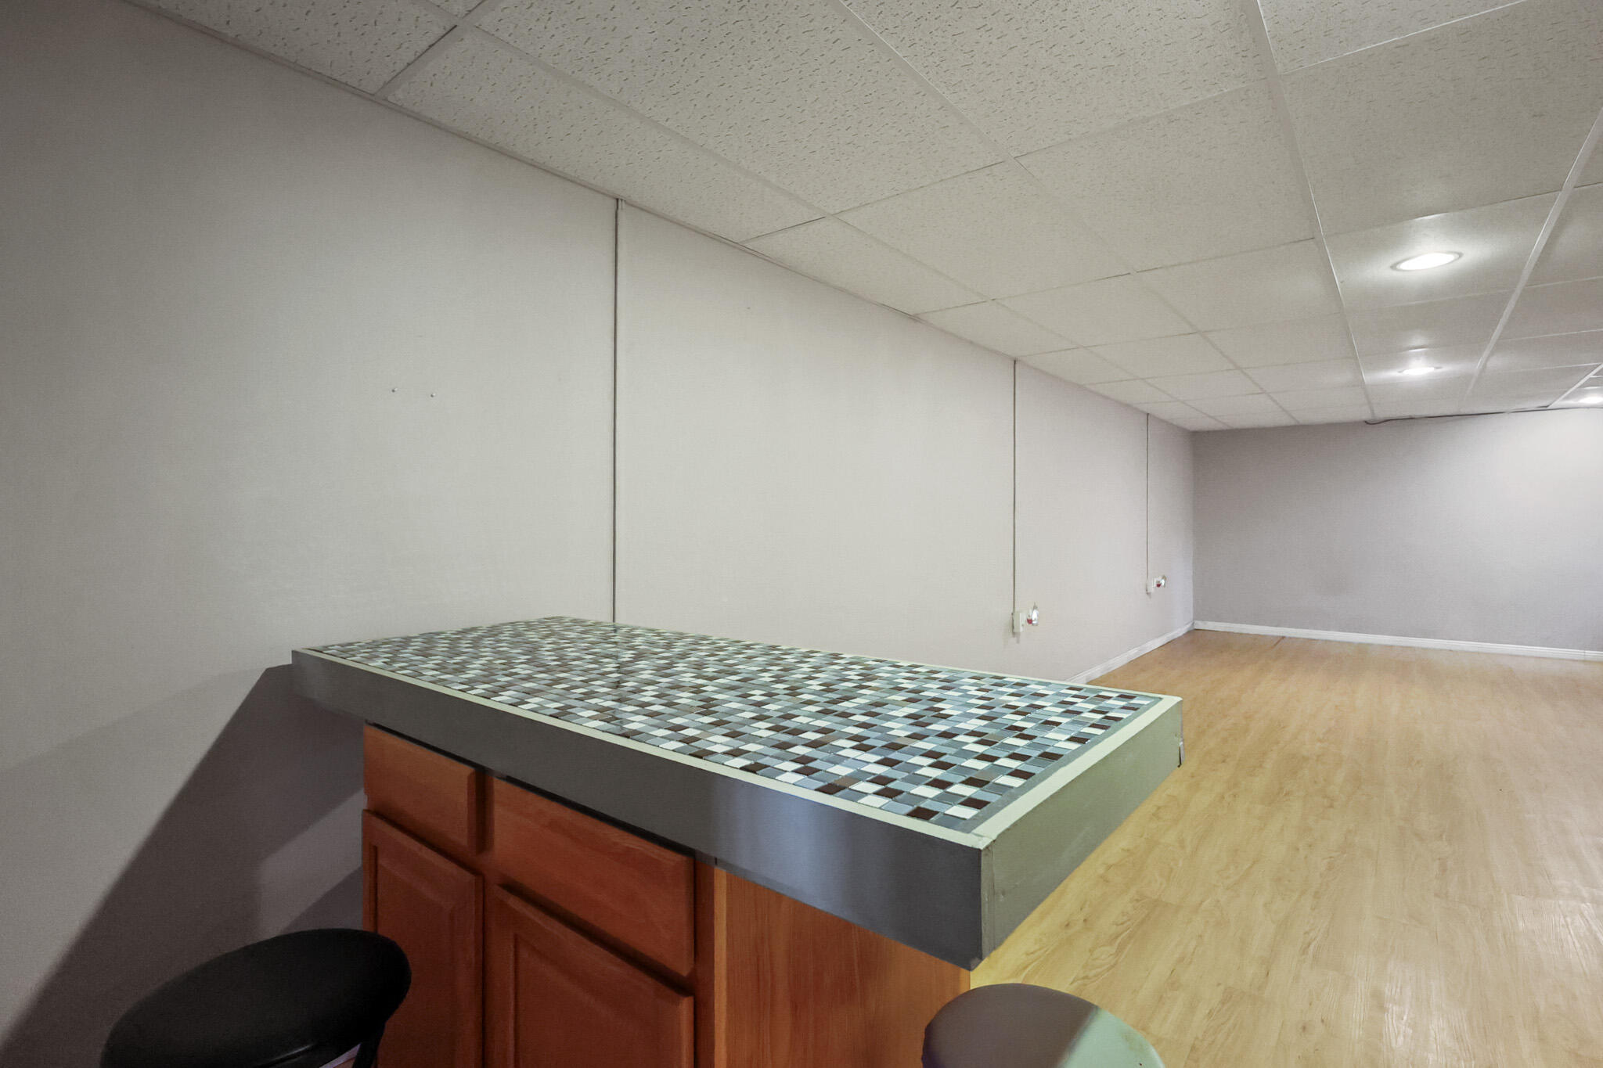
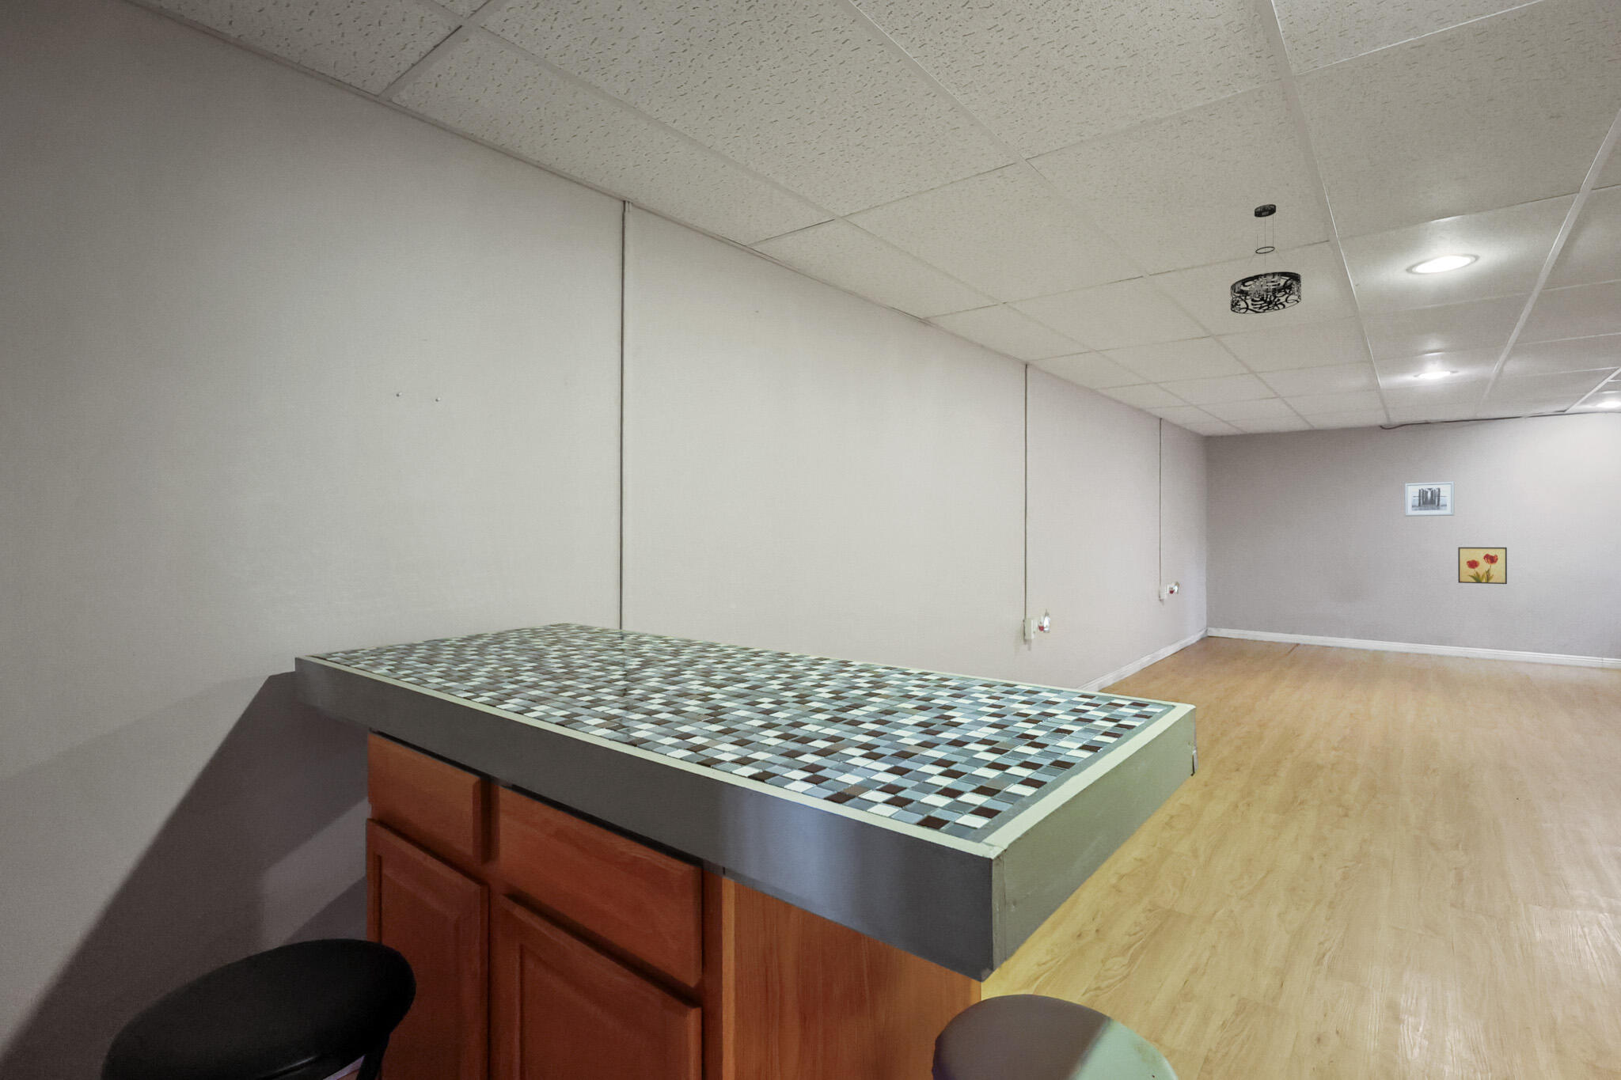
+ wall art (1428, 499)
+ pendant light (1264, 257)
+ wall art (1481, 565)
